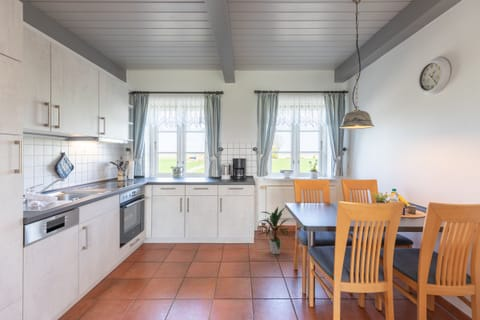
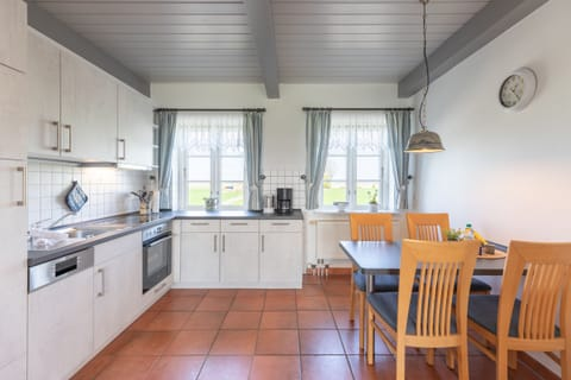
- indoor plant (274, 229)
